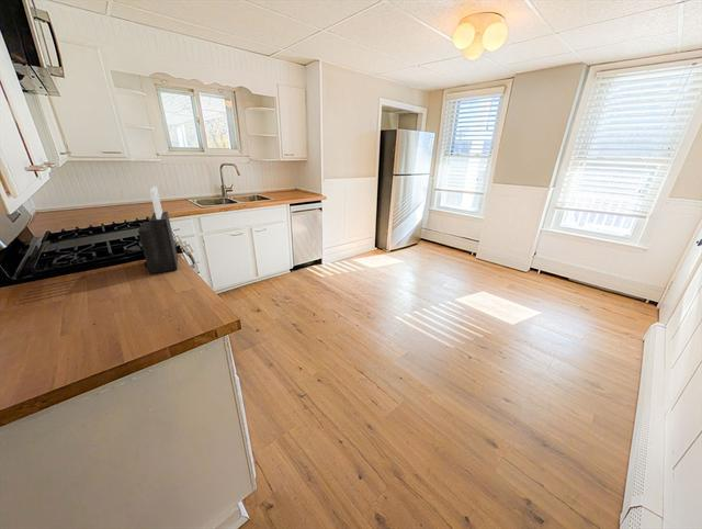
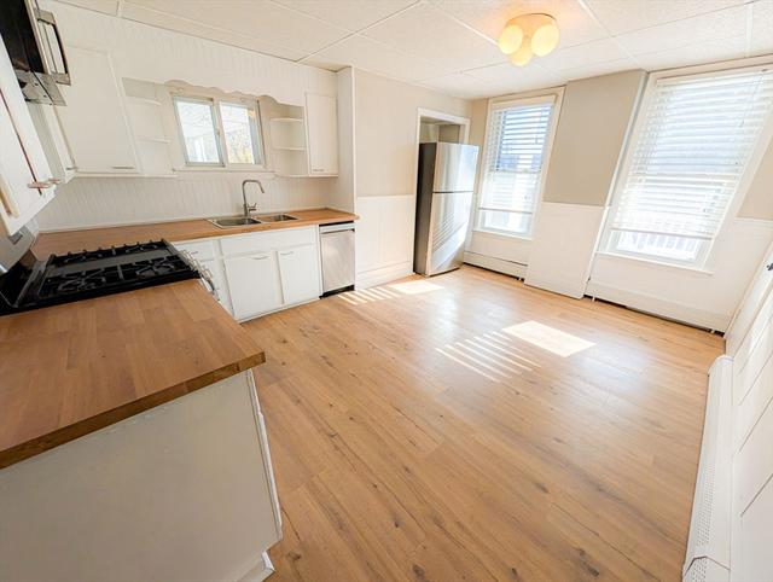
- knife block (152, 229)
